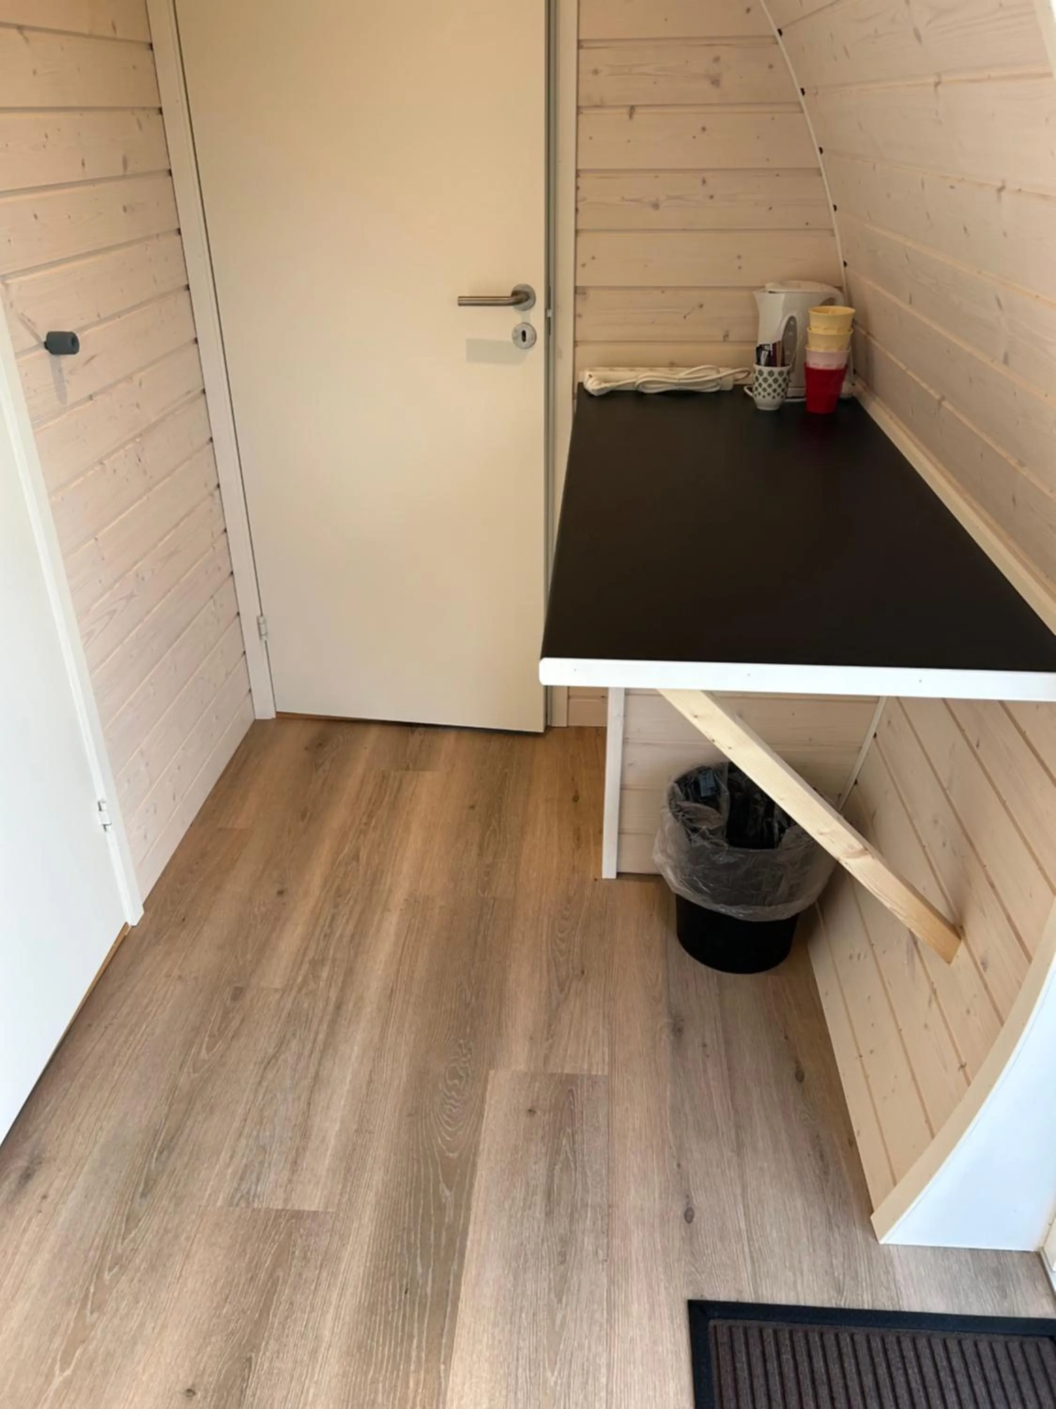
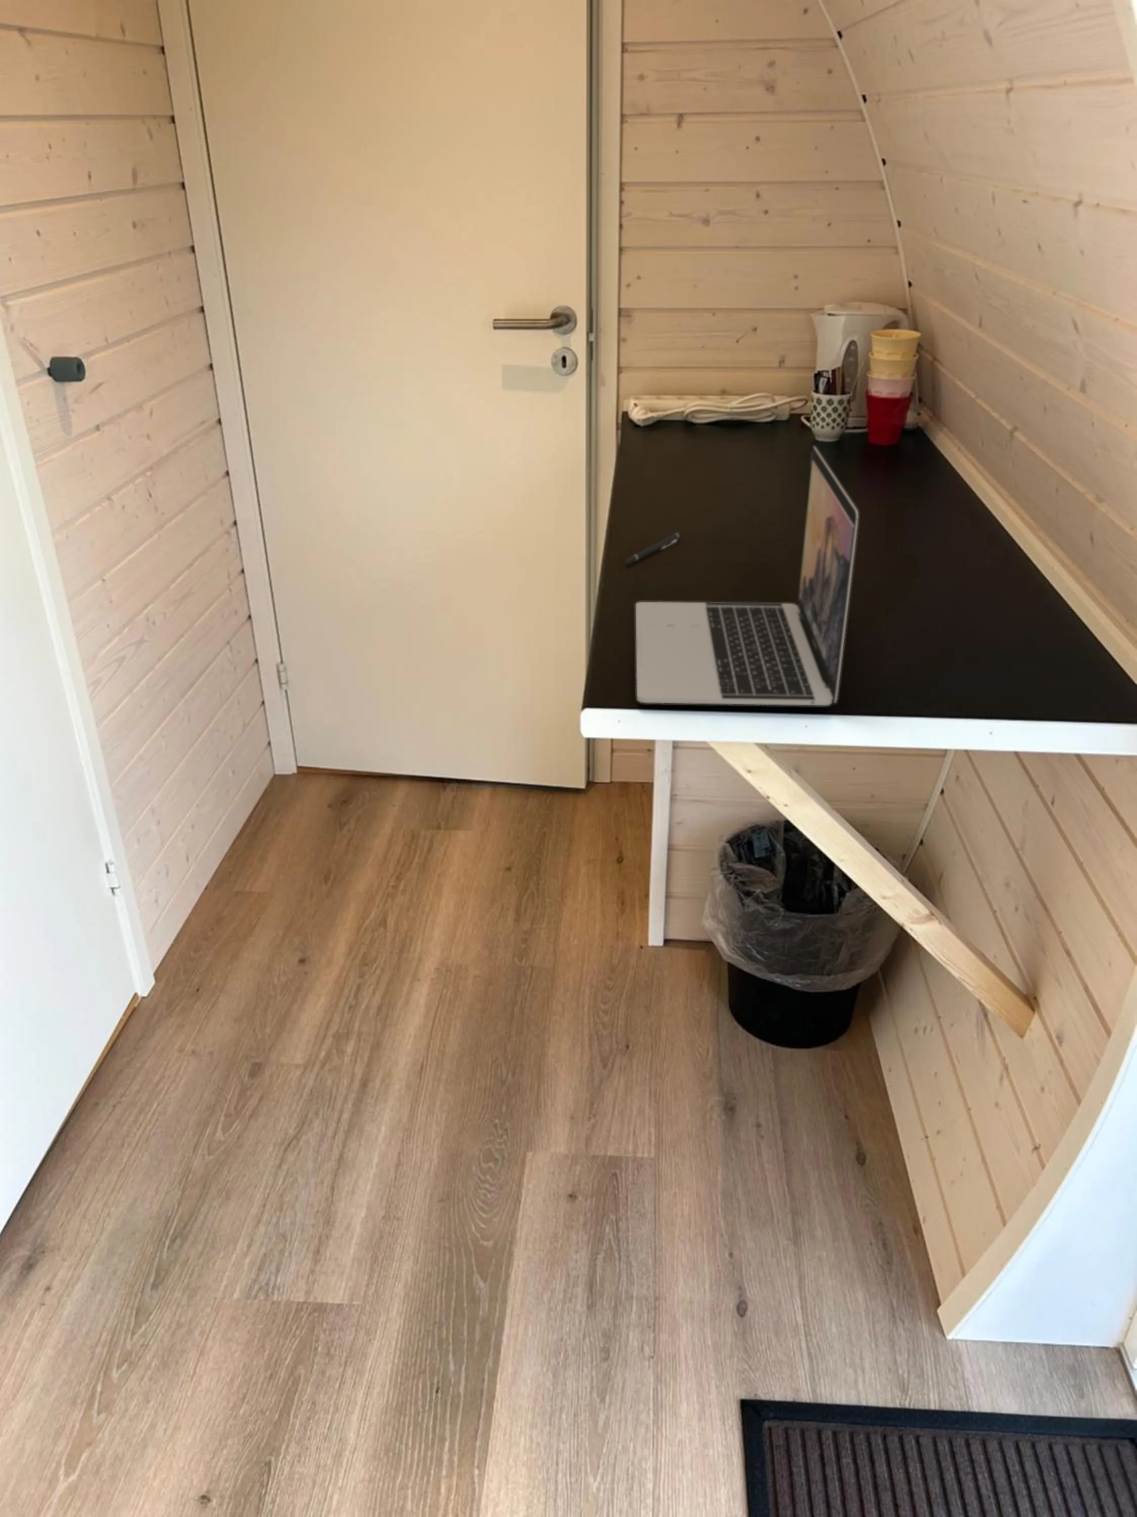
+ laptop (732, 603)
+ pen (652, 548)
